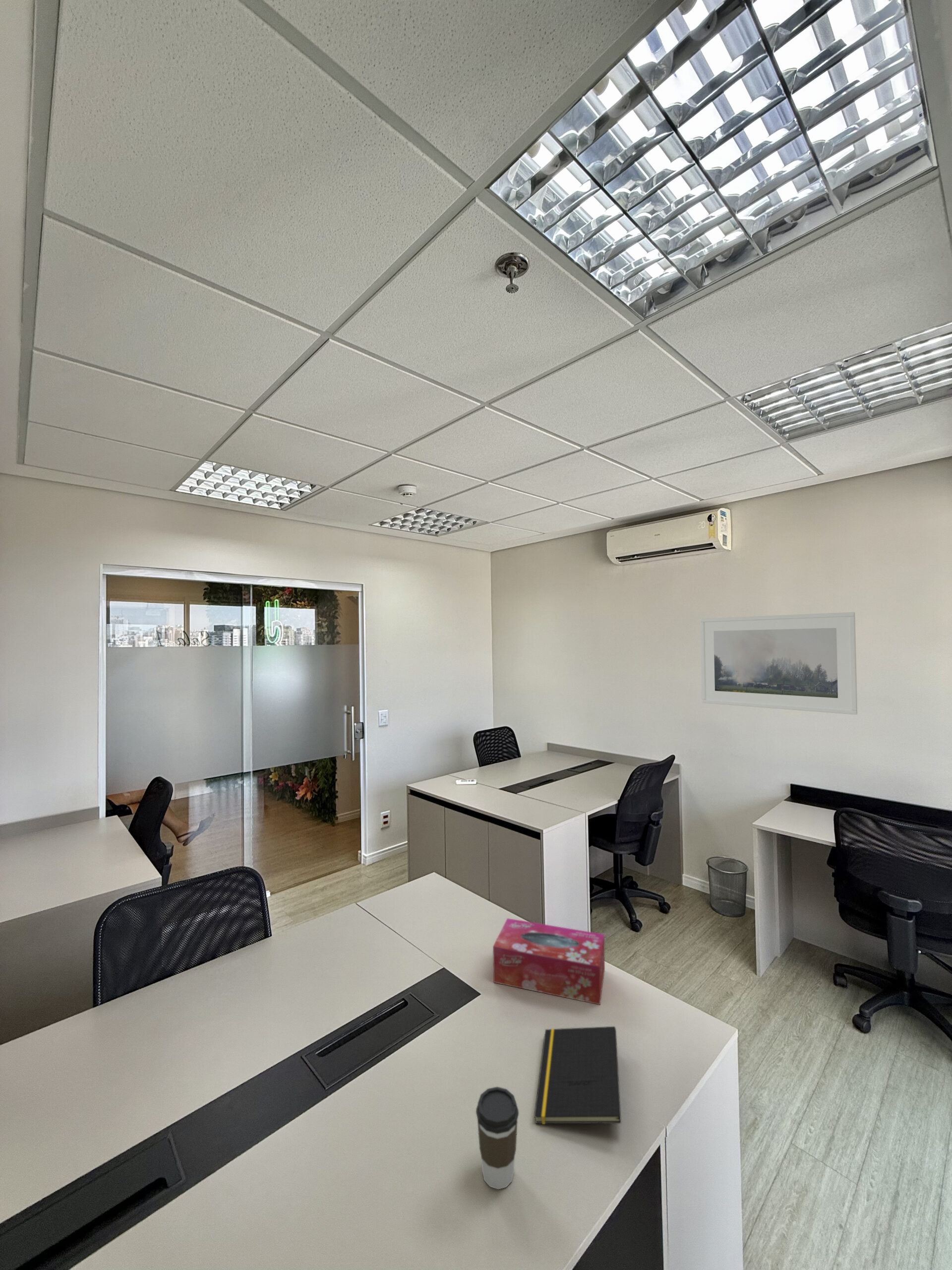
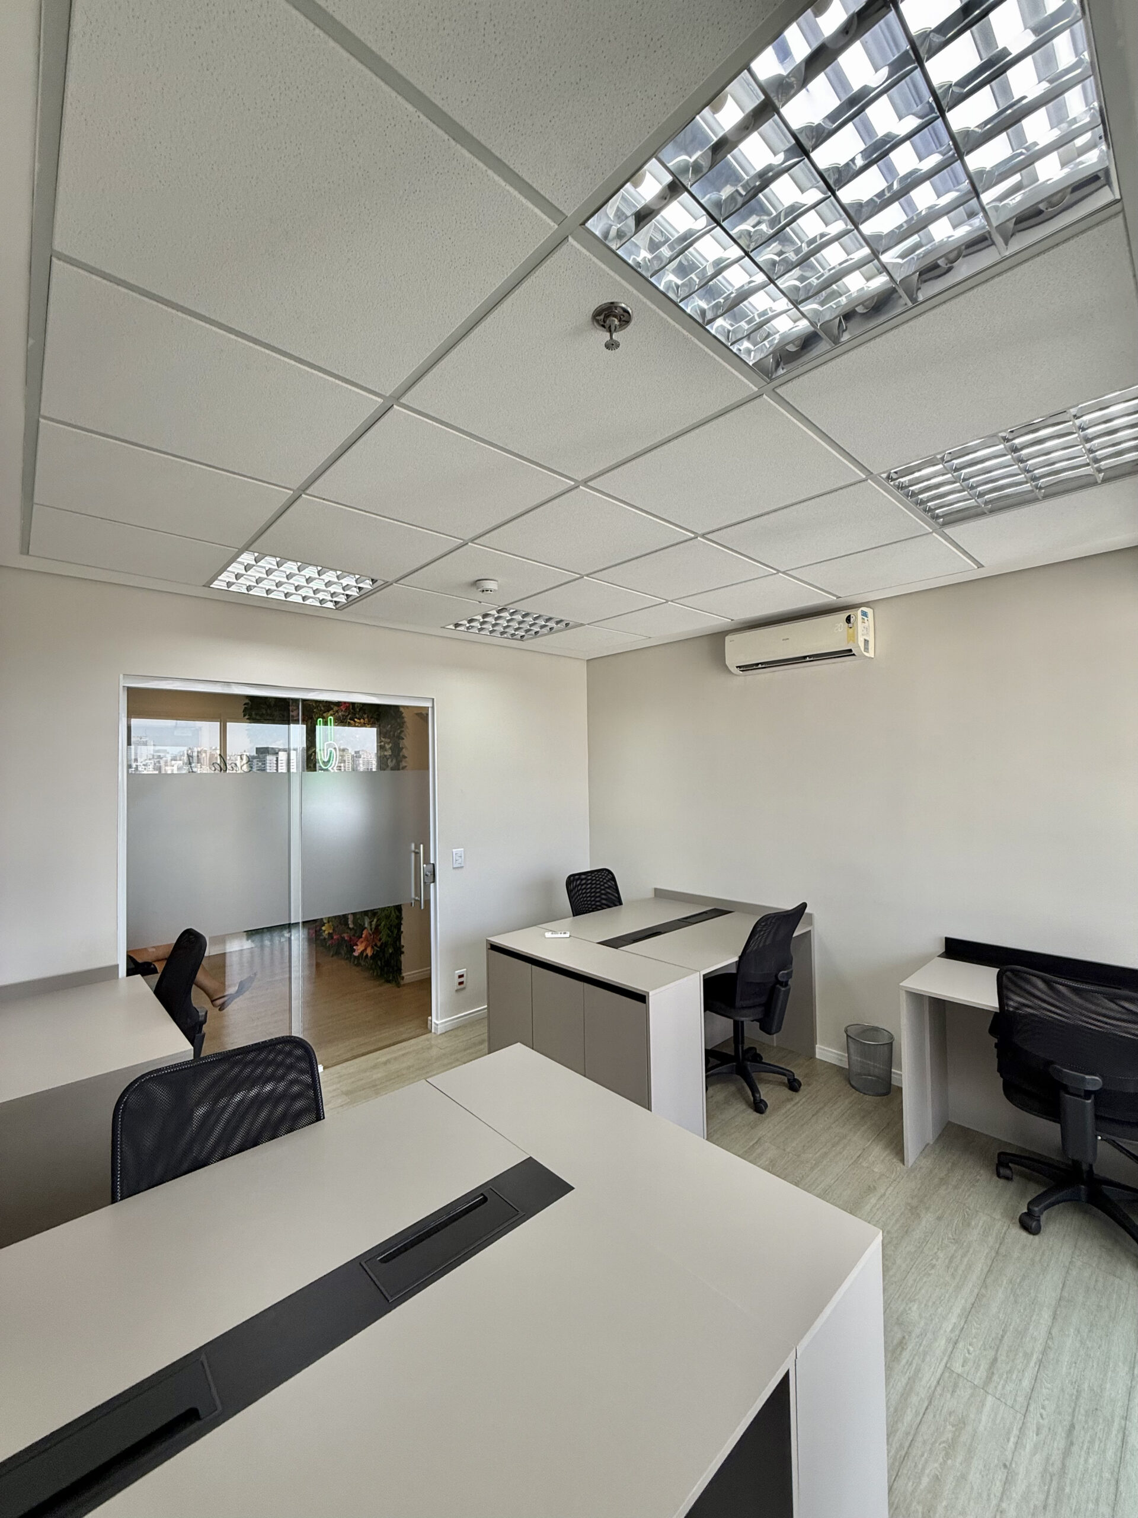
- notepad (579, 1071)
- coffee cup (497, 1138)
- tissue box (550, 957)
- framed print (771, 662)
